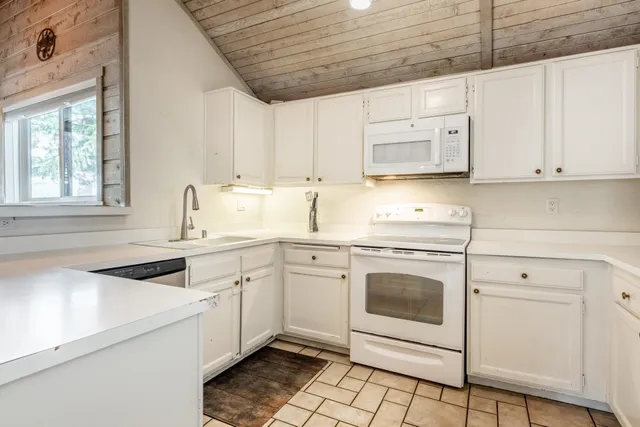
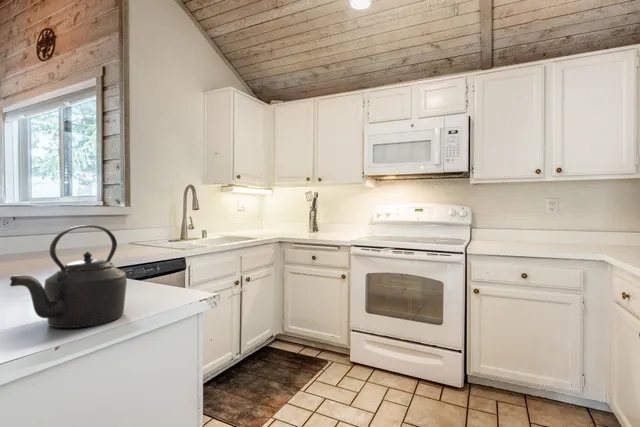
+ kettle (72, 275)
